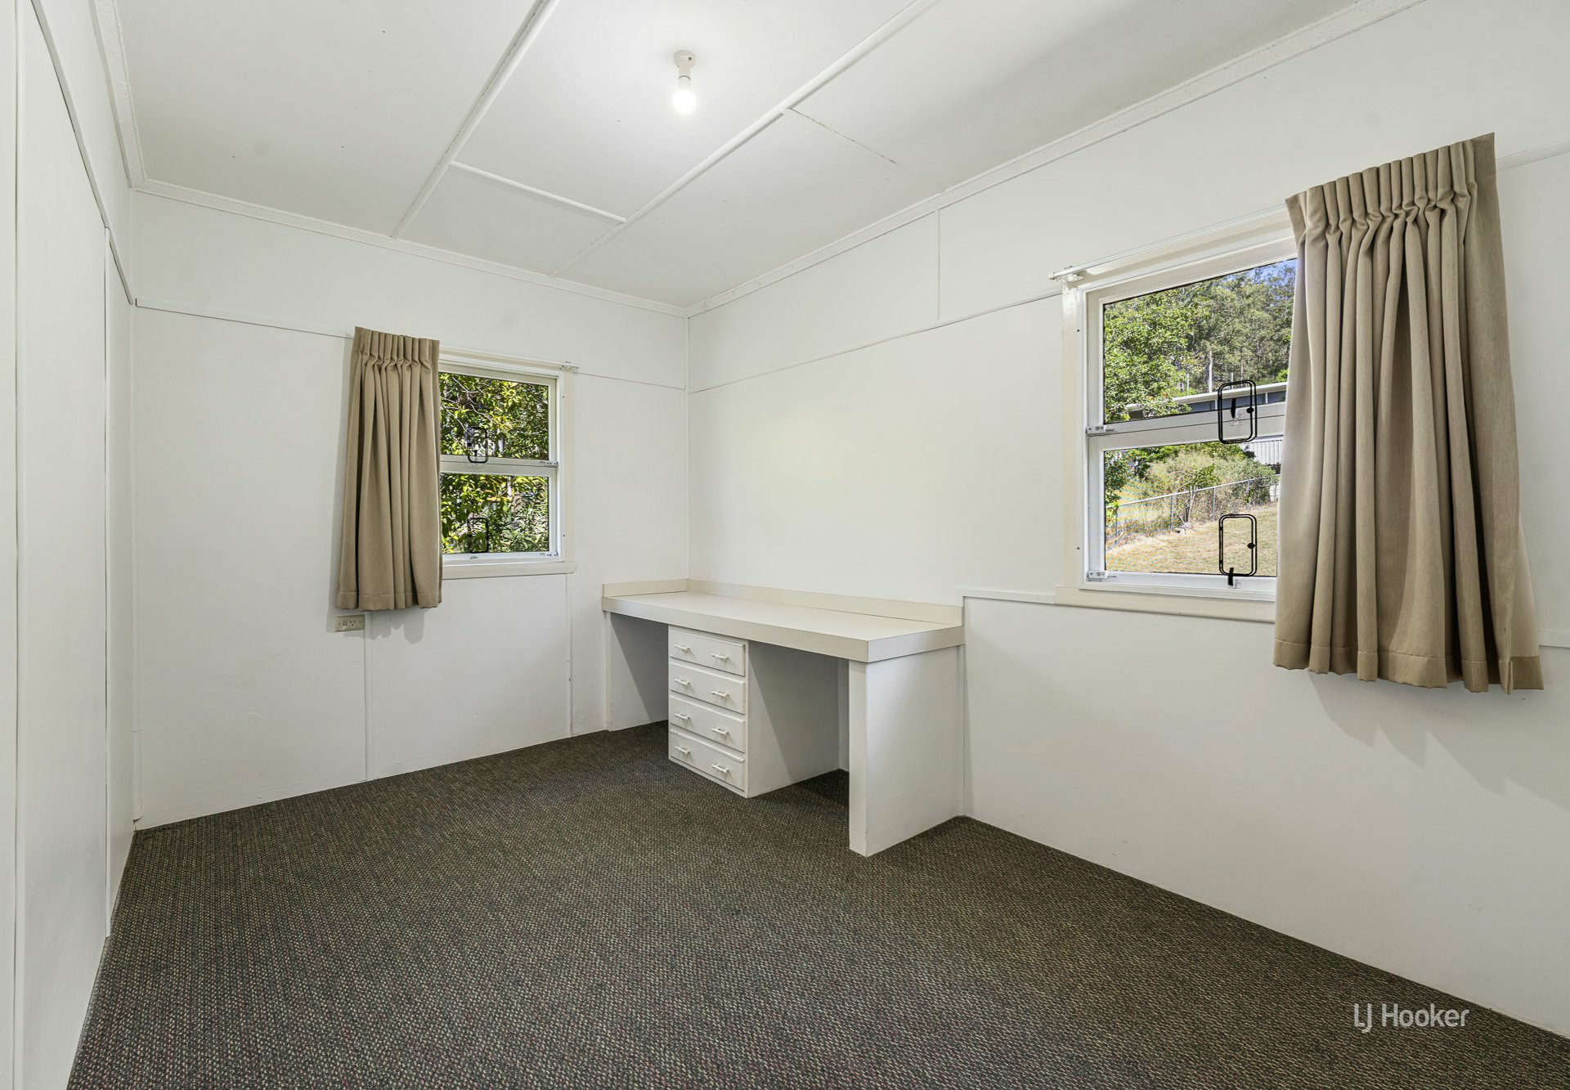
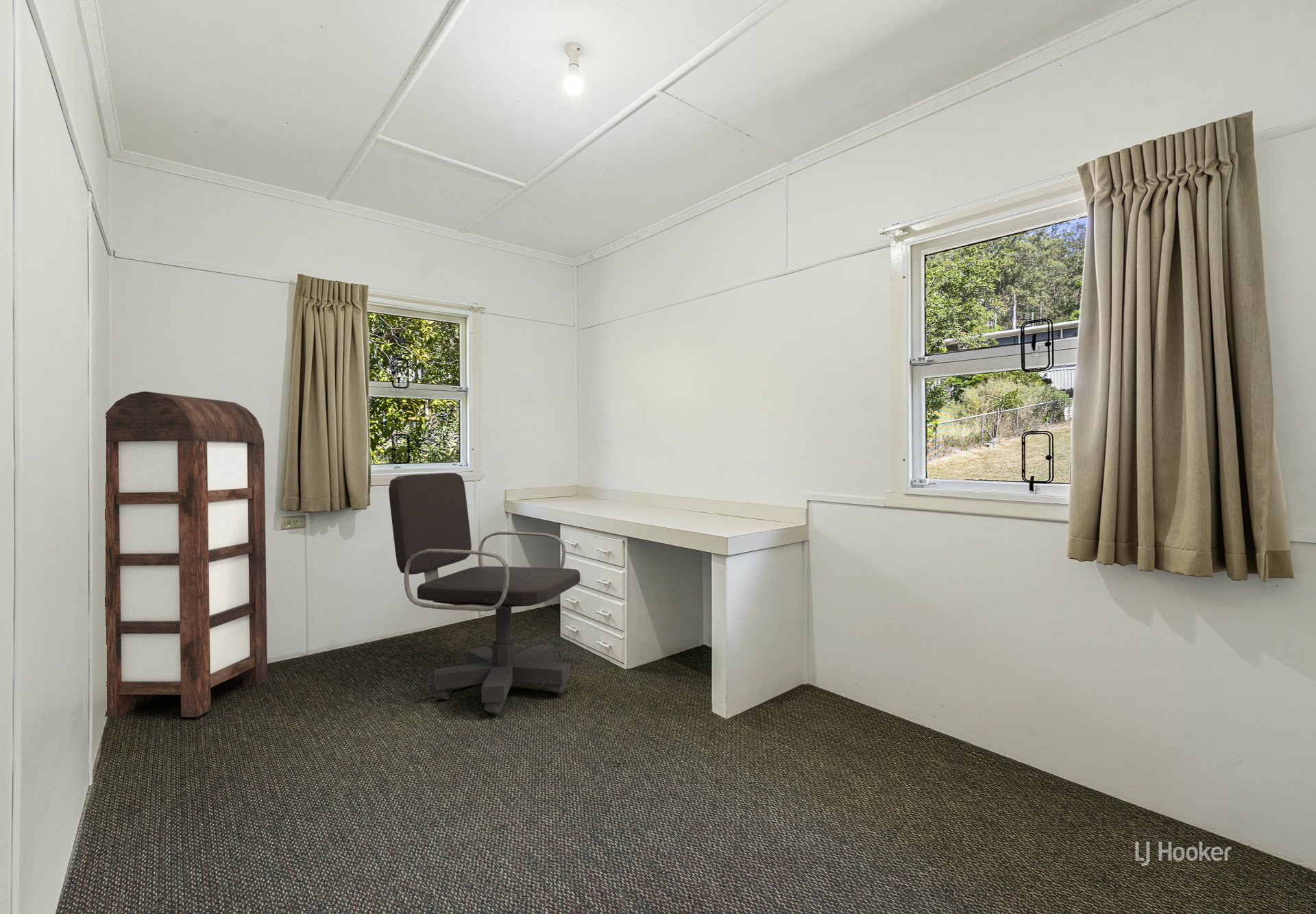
+ bookshelf (188, 546)
+ office chair (492, 581)
